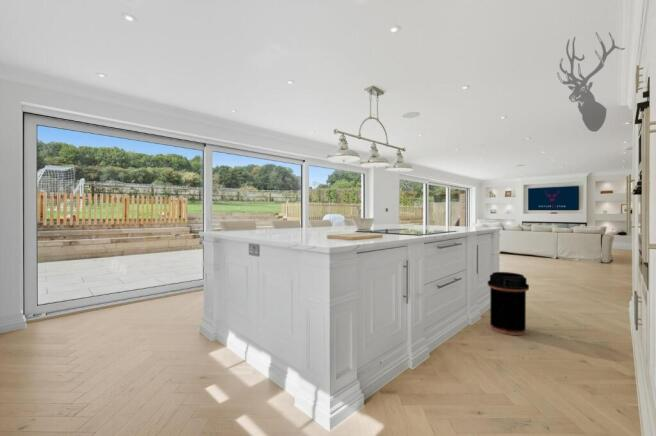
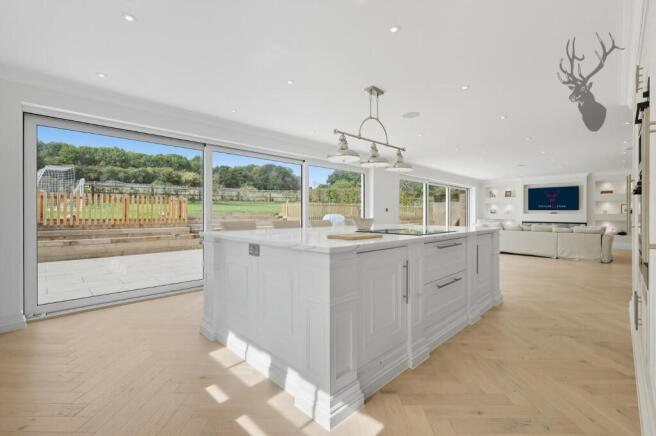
- trash can (507, 301)
